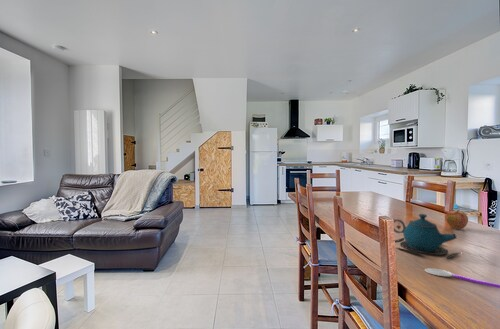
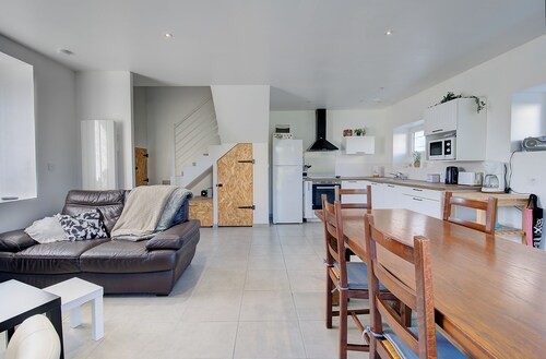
- spoon (461, 277)
- apple (456, 219)
- teapot (421, 230)
